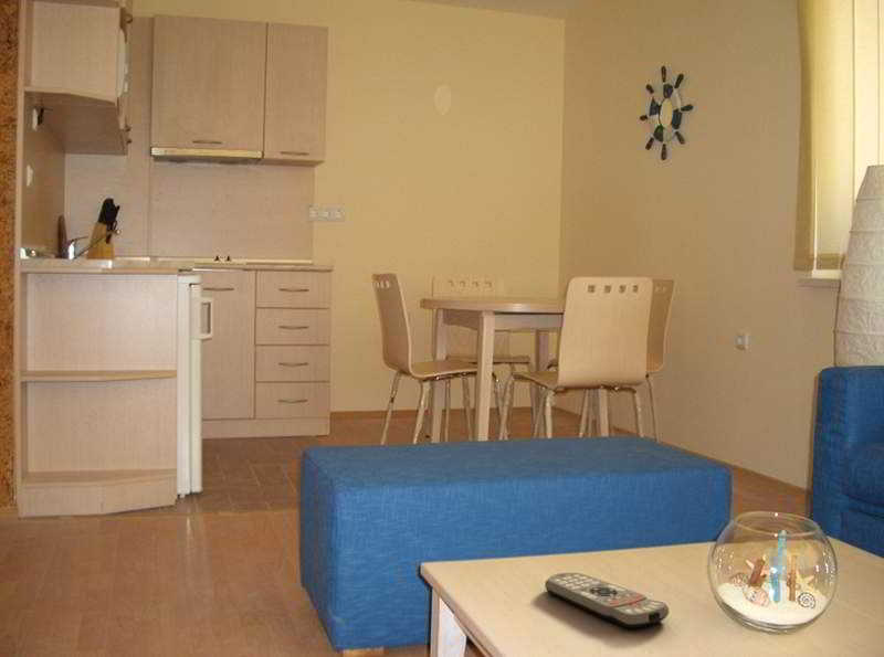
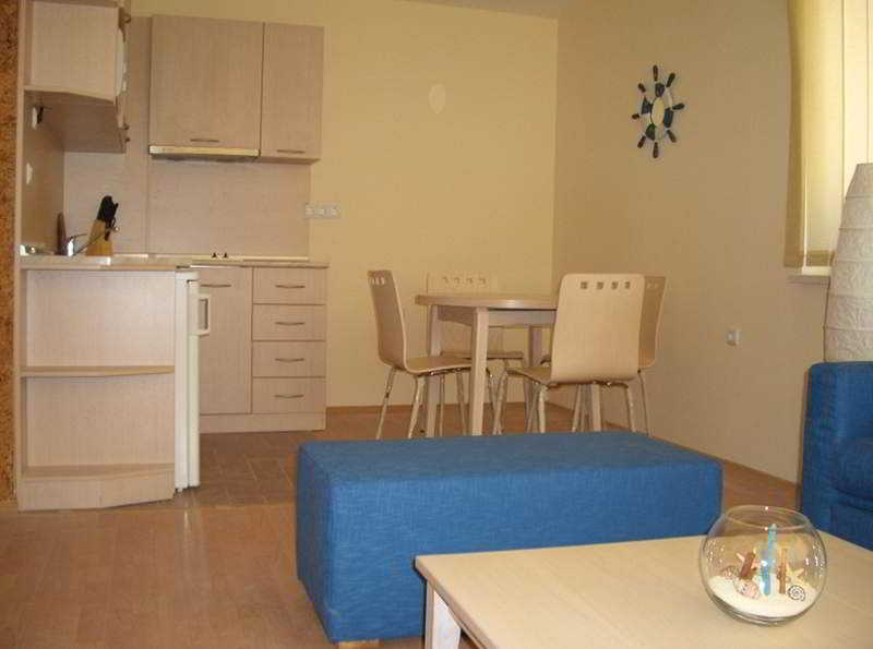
- remote control (601, 597)
